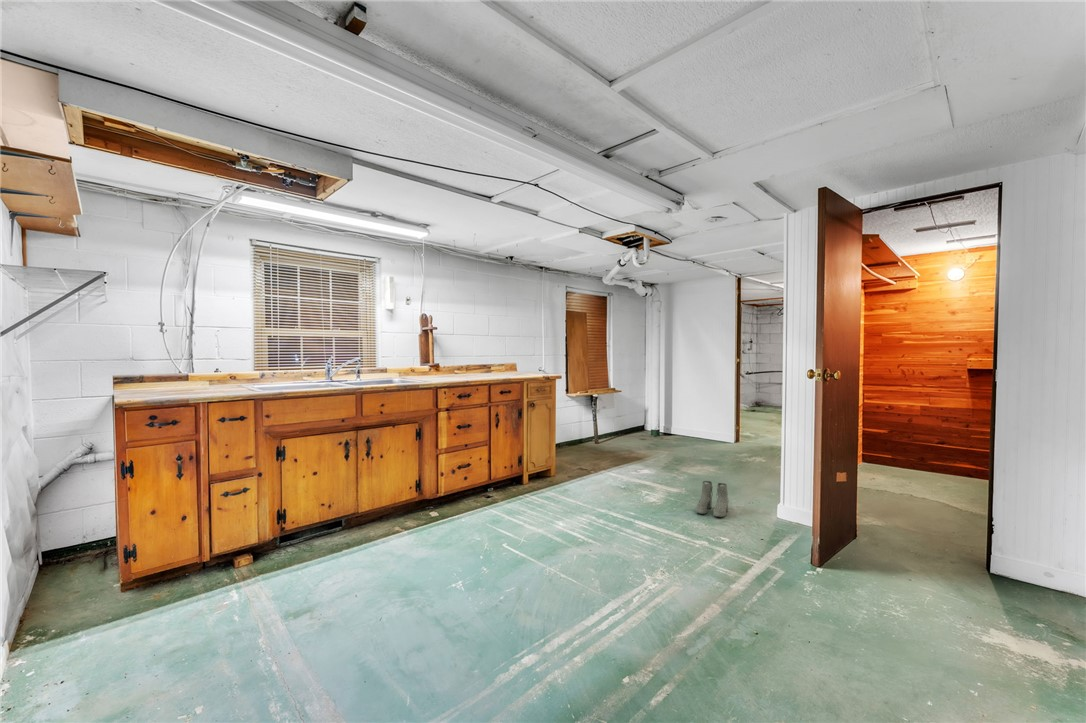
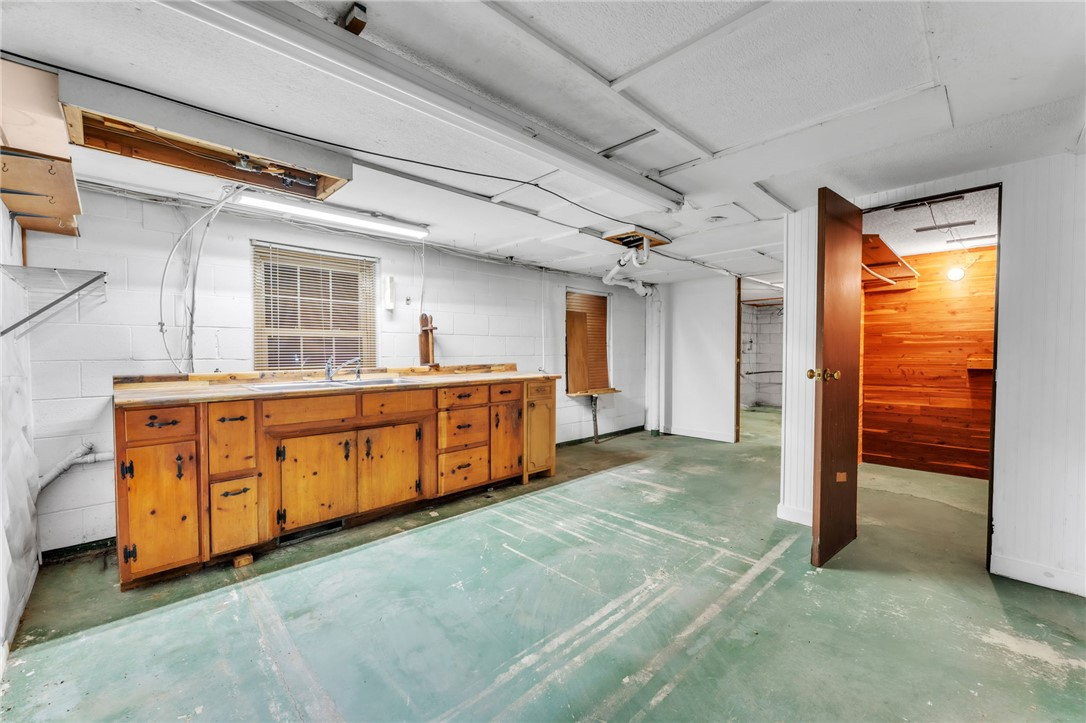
- boots (711, 498)
